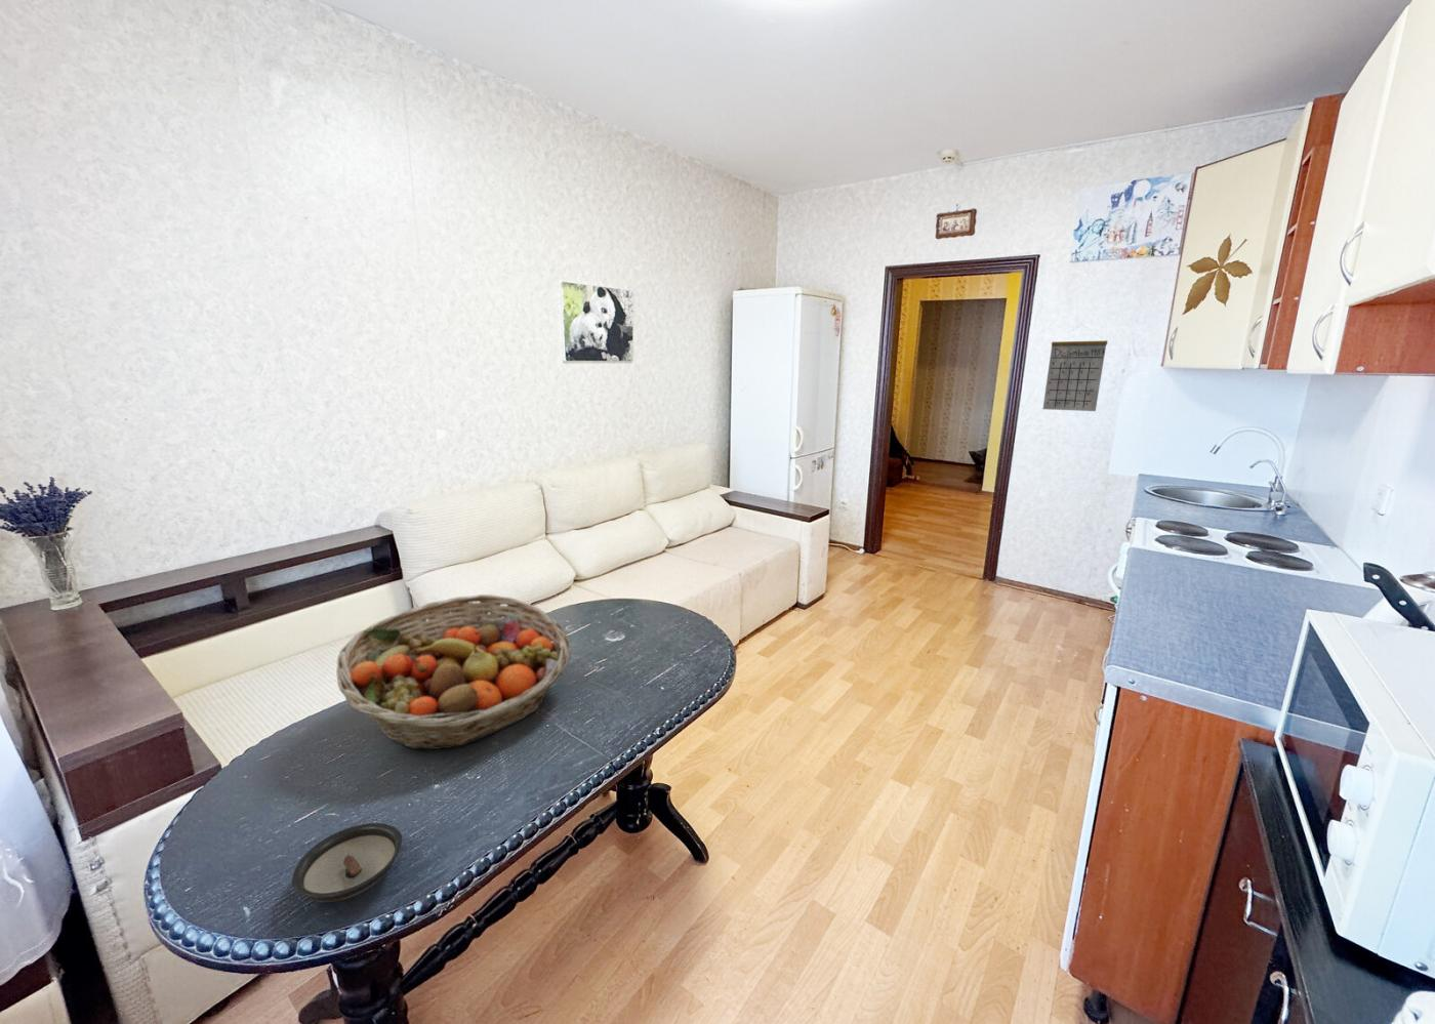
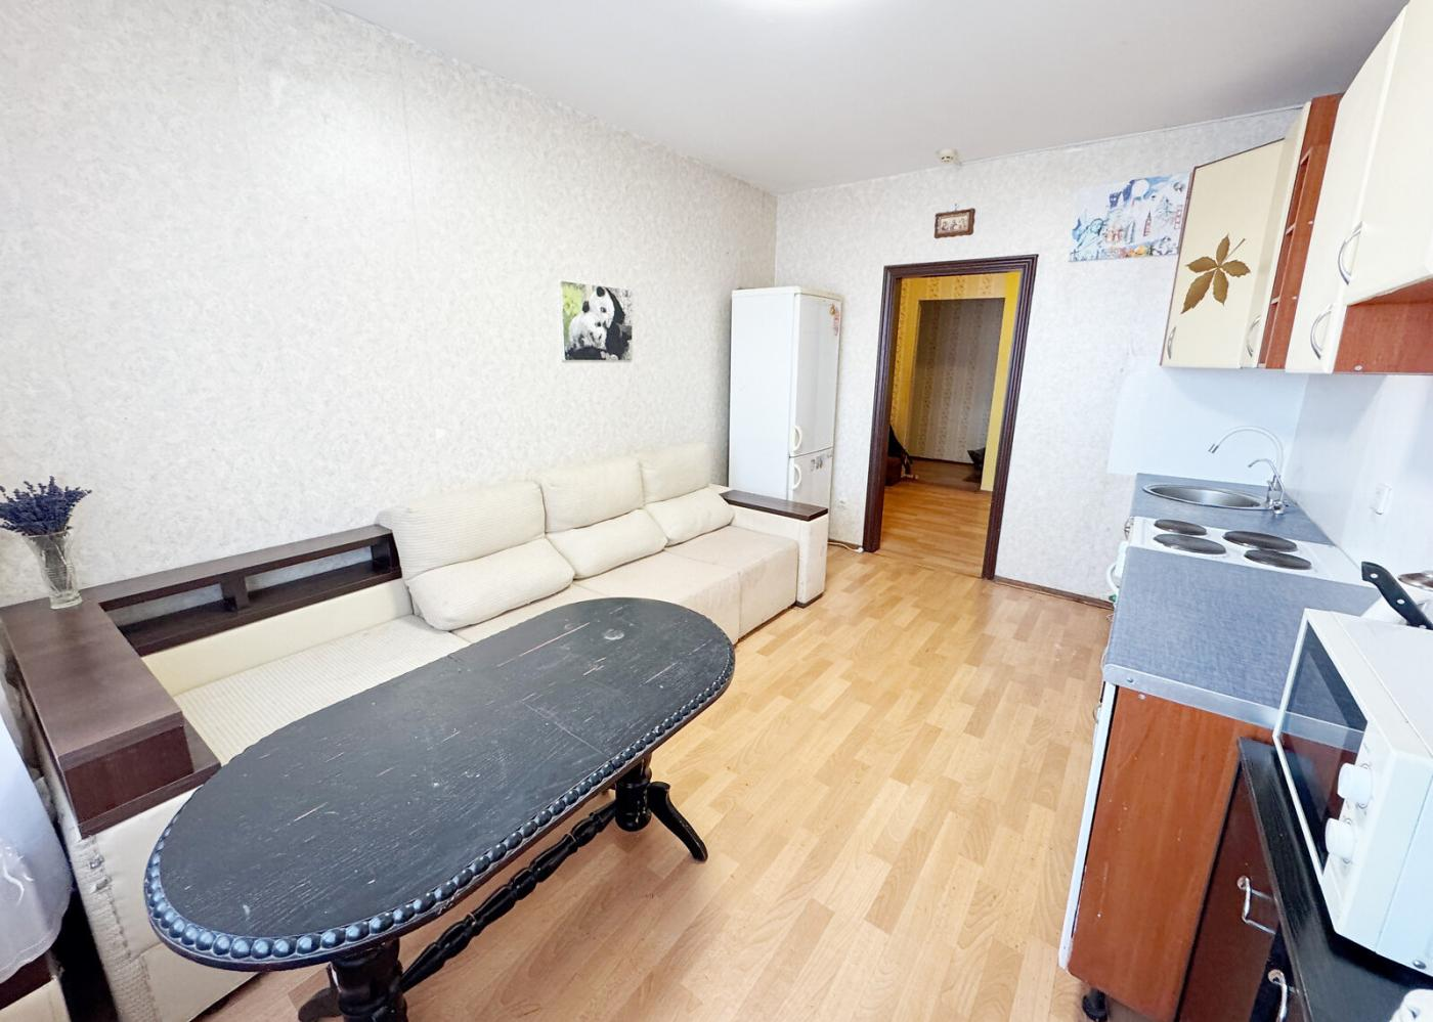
- calendar (1074, 368)
- saucer (349, 867)
- fruit basket (463, 665)
